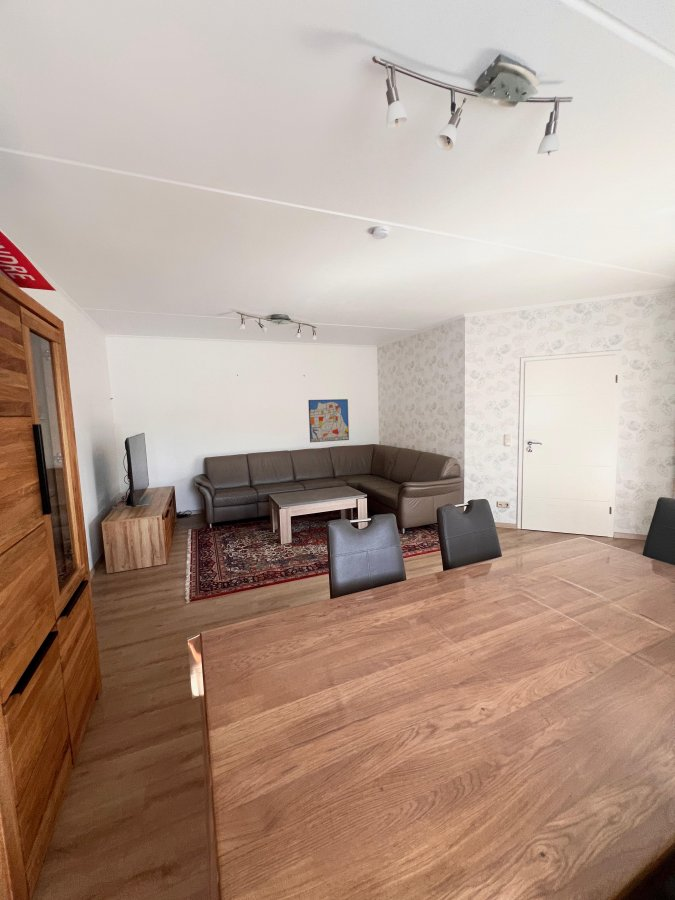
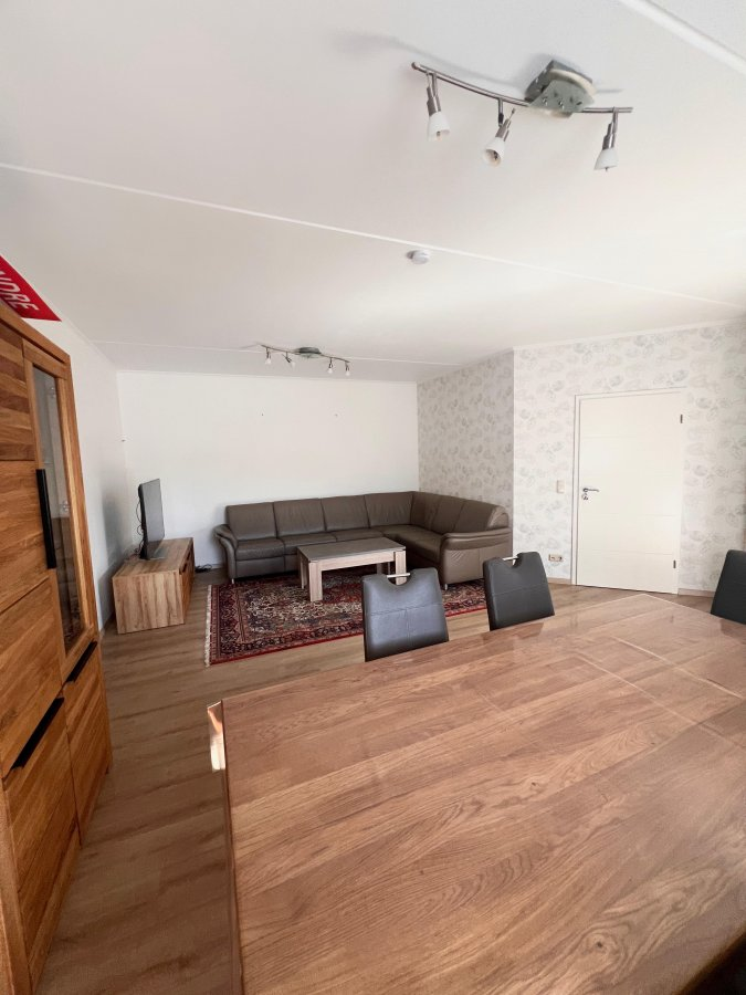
- wall art (329, 420)
